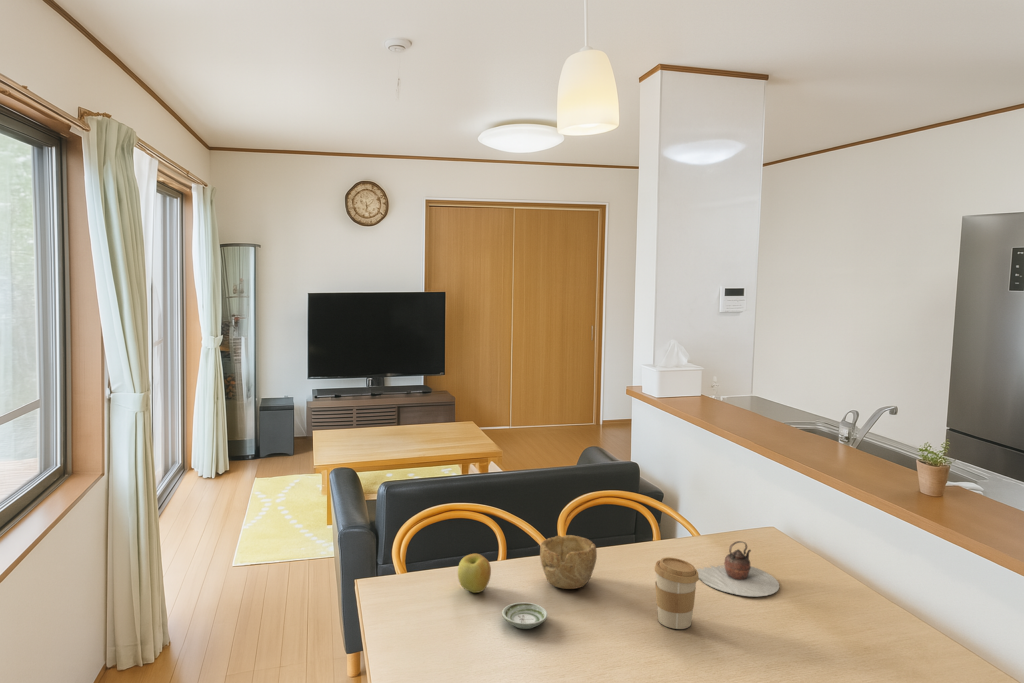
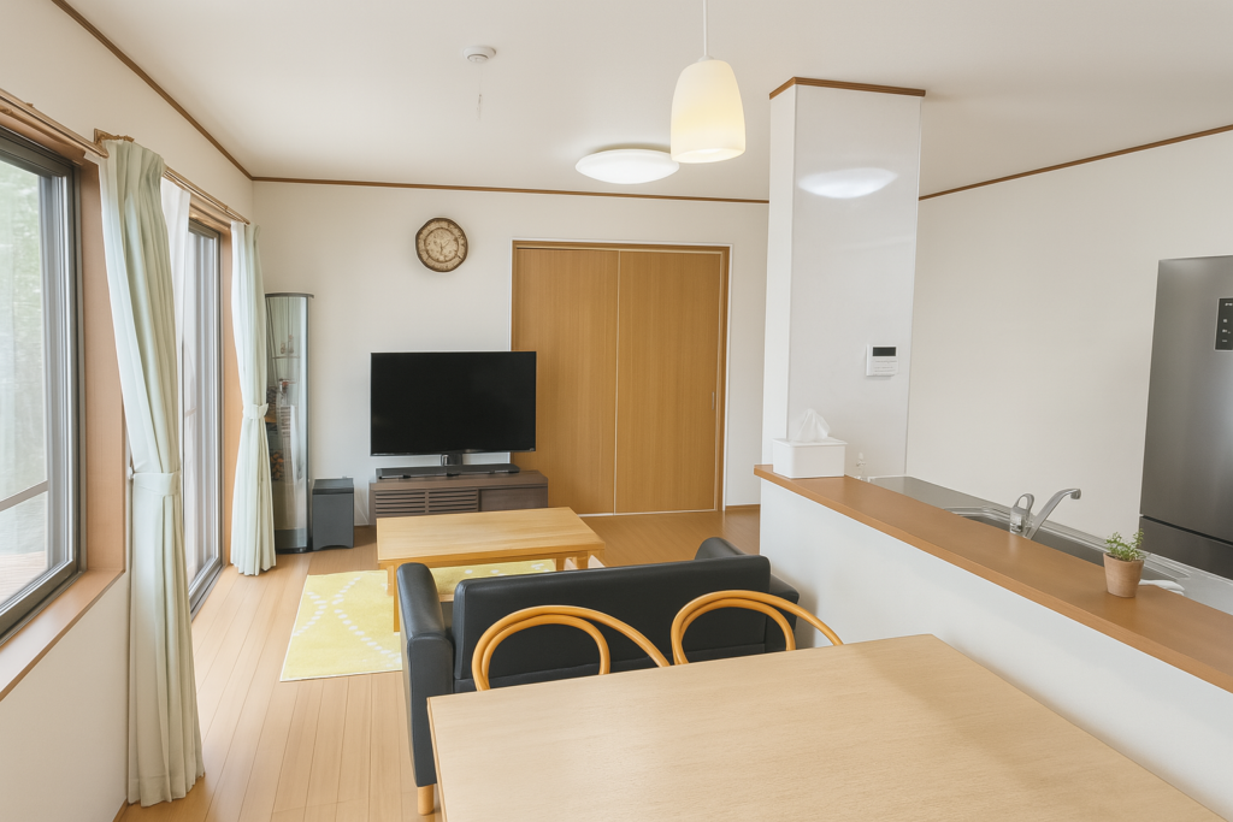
- saucer (524, 617)
- apple (474, 573)
- teapot (737, 561)
- coffee cup (675, 591)
- bowl (568, 562)
